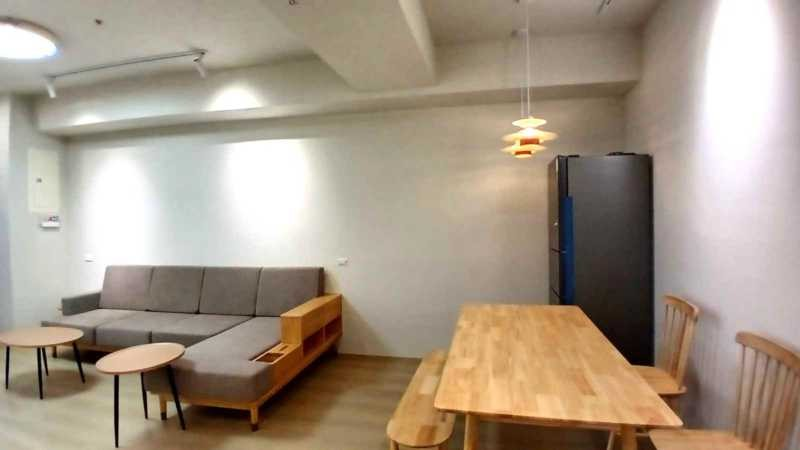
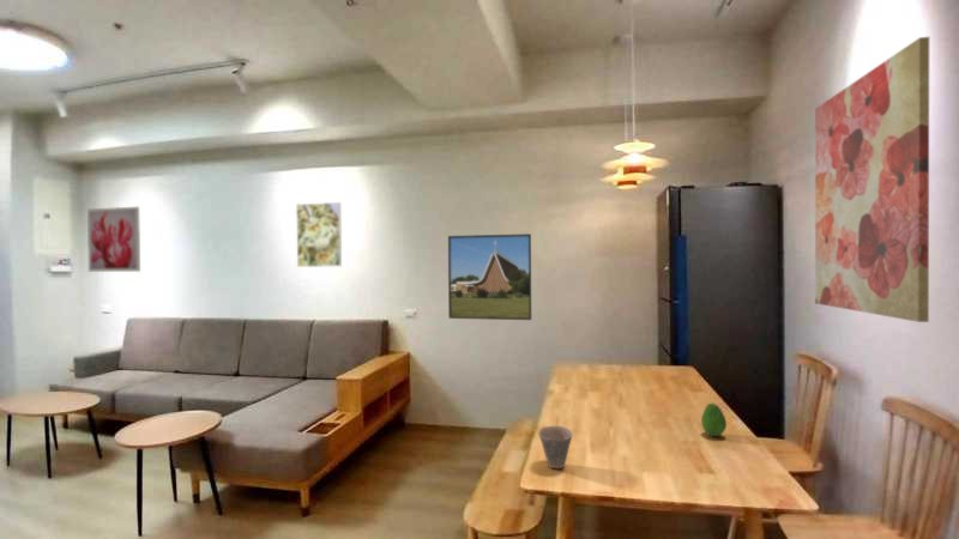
+ wall art (861, 195)
+ wall art (113, 240)
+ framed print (318, 235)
+ fruit (713, 419)
+ cup (555, 448)
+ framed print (488, 277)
